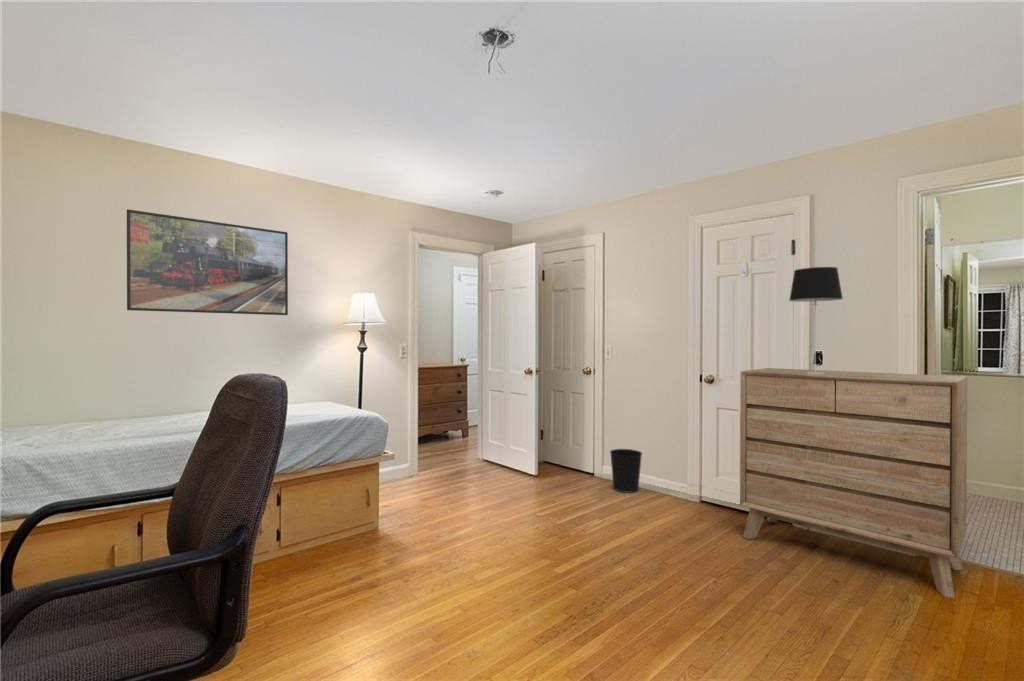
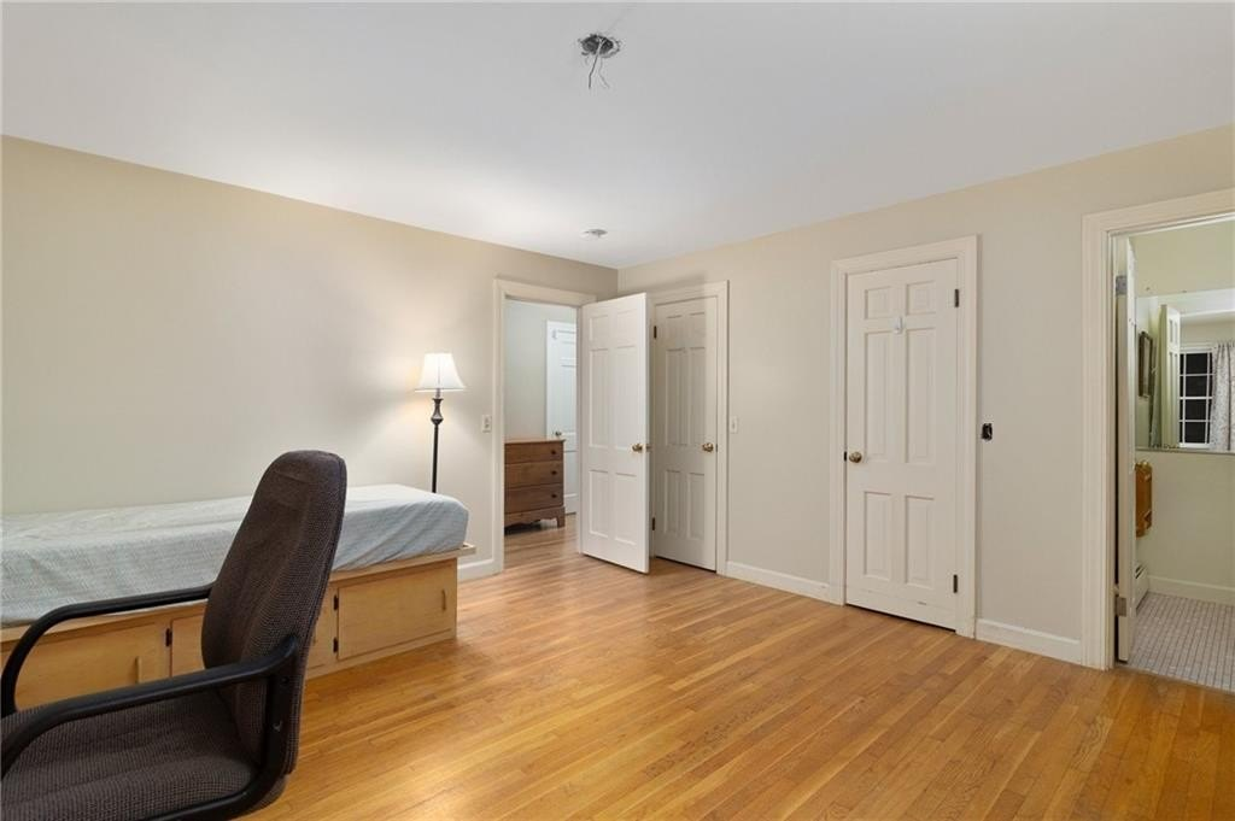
- table lamp (815, 321)
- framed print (215, 267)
- wastebasket (625, 470)
- dresser (845, 462)
